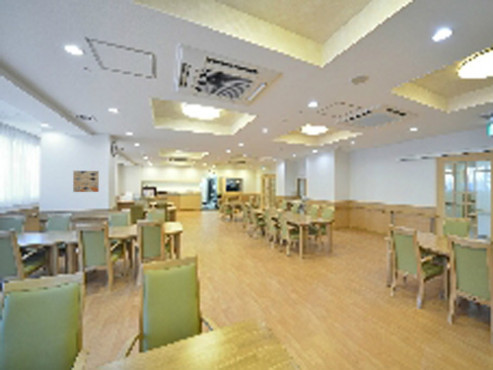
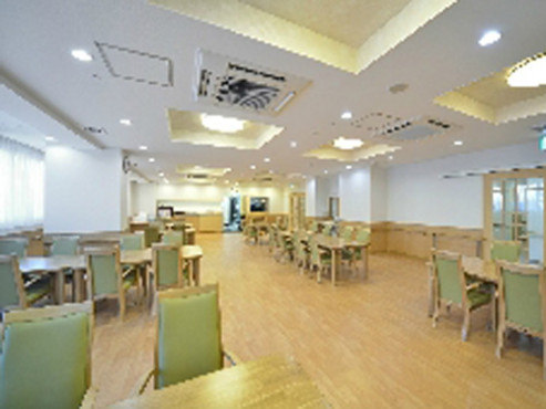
- wall art (86, 181)
